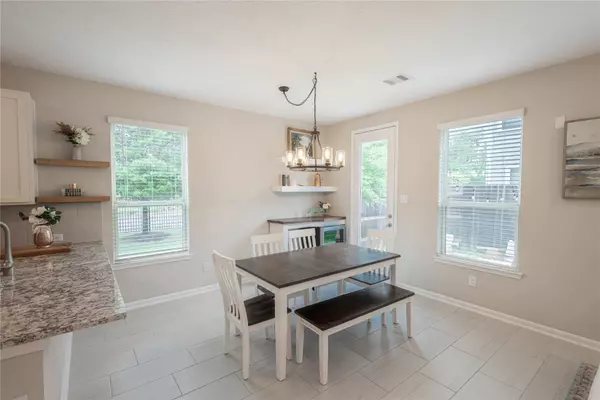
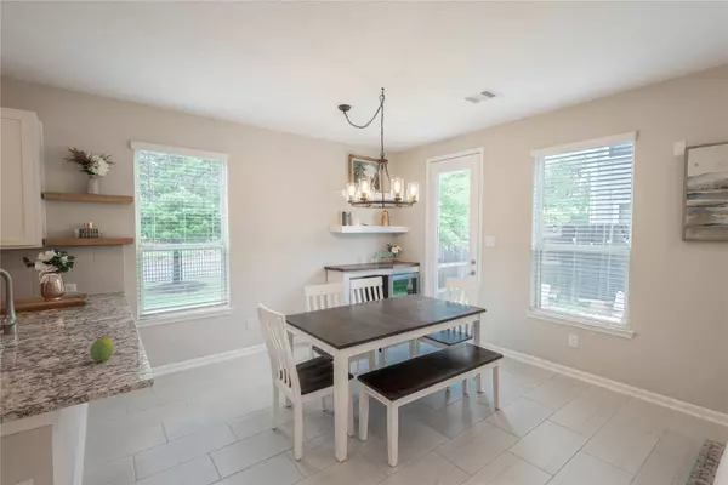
+ fruit (102, 348)
